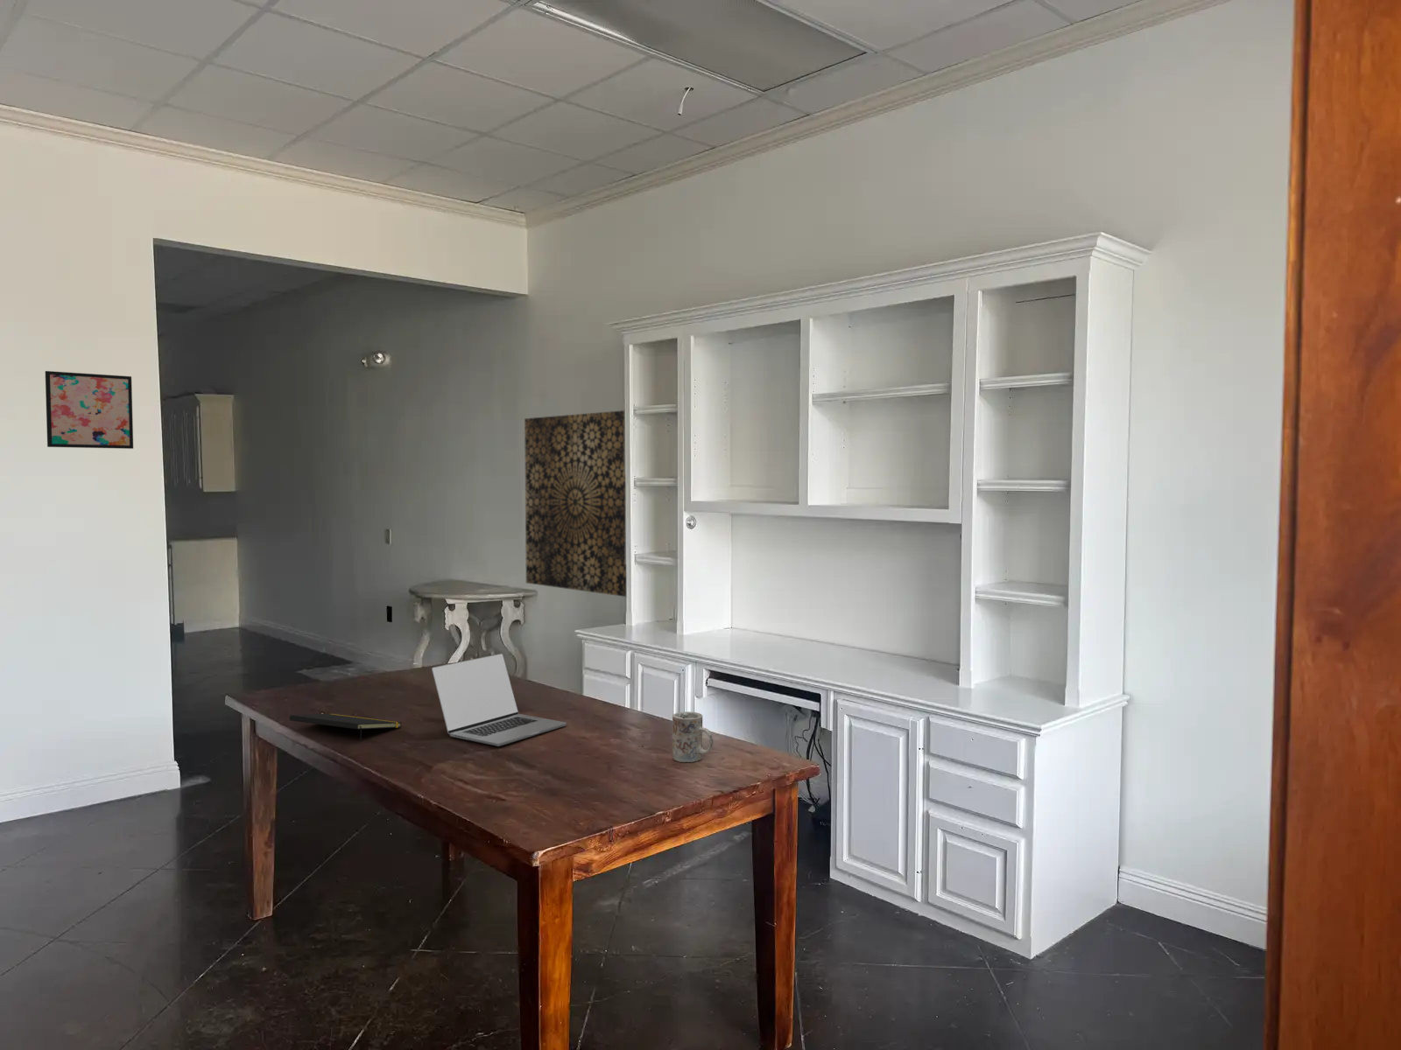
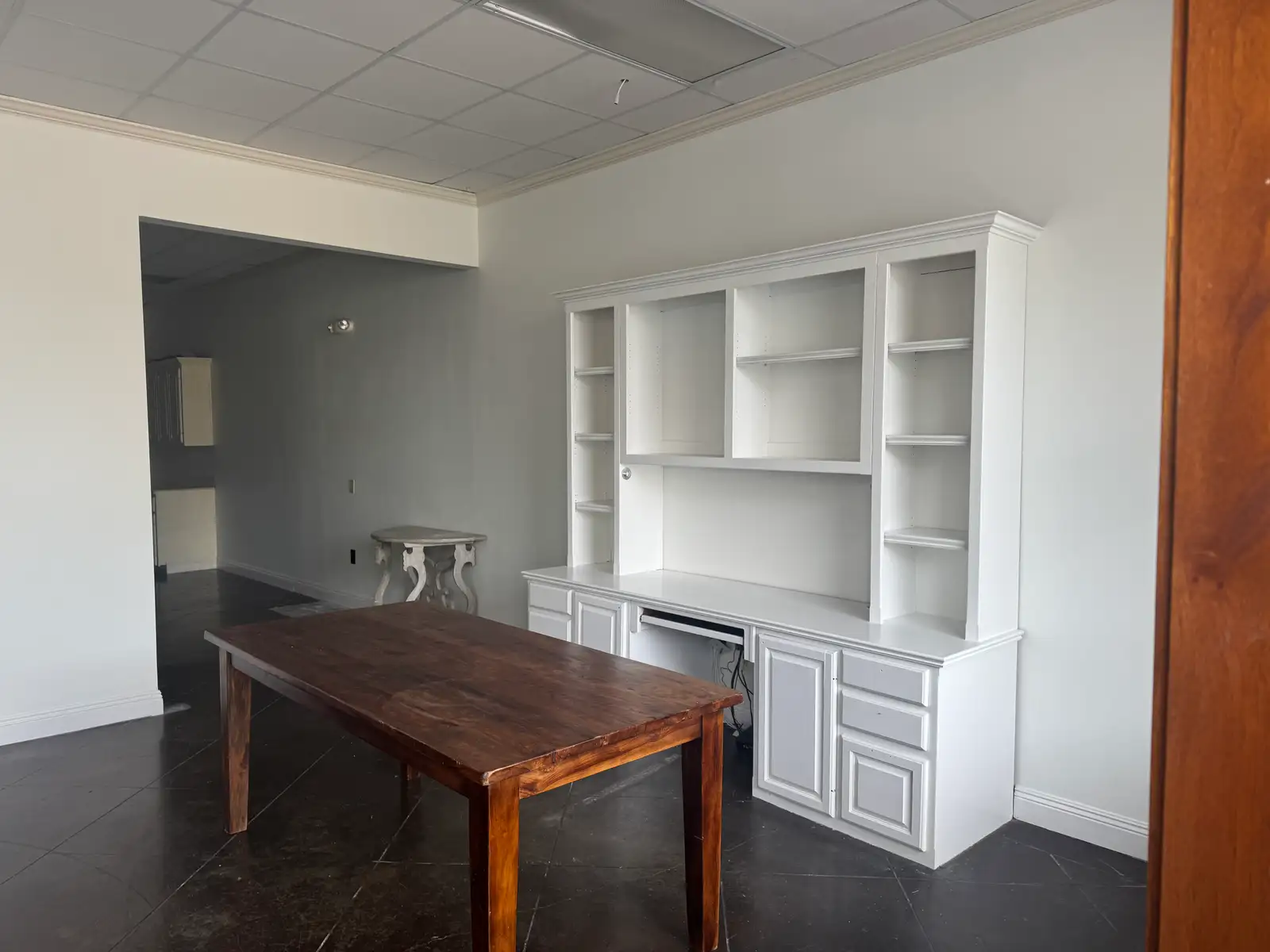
- notepad (346, 721)
- laptop (500, 696)
- mug (691, 737)
- wall art (577, 502)
- wall art (90, 410)
